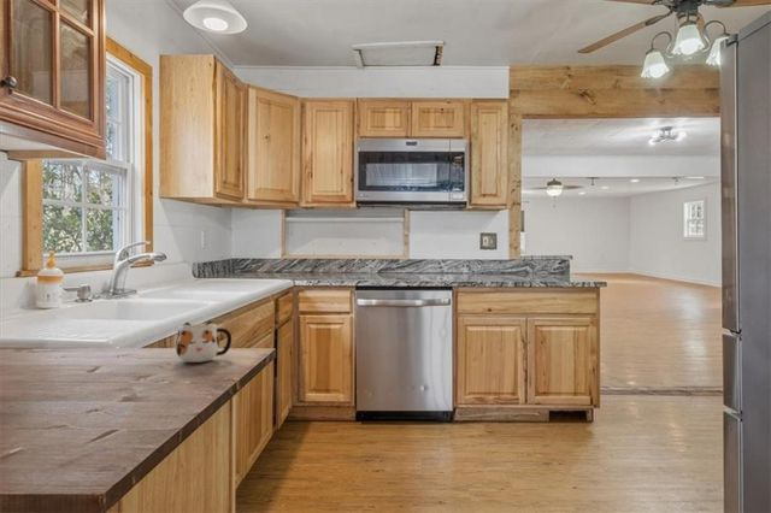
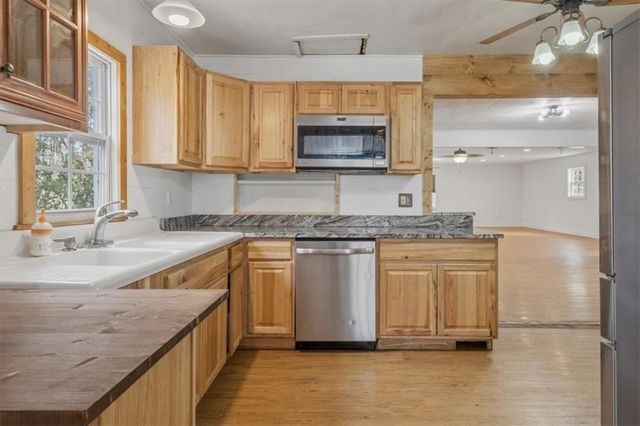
- mug (204, 340)
